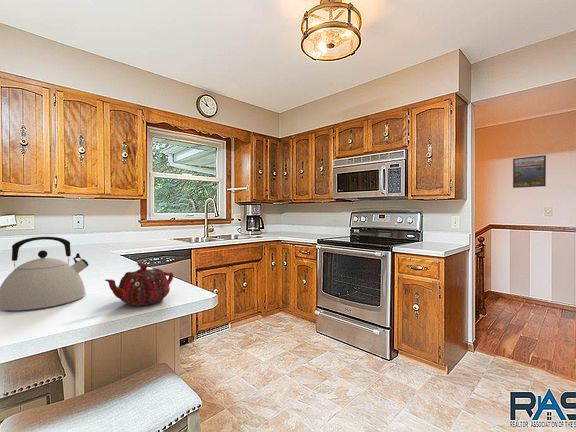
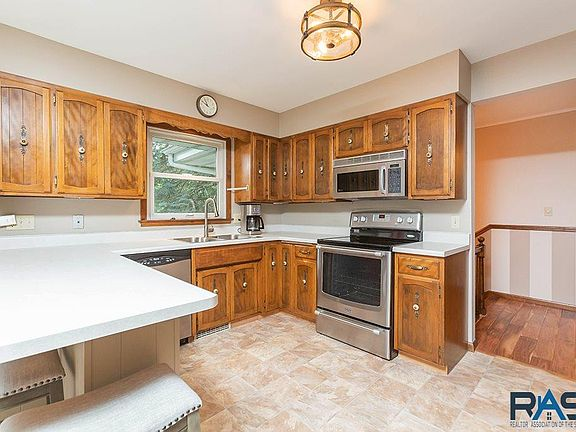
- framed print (528, 172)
- kettle (45, 267)
- teapot (142, 282)
